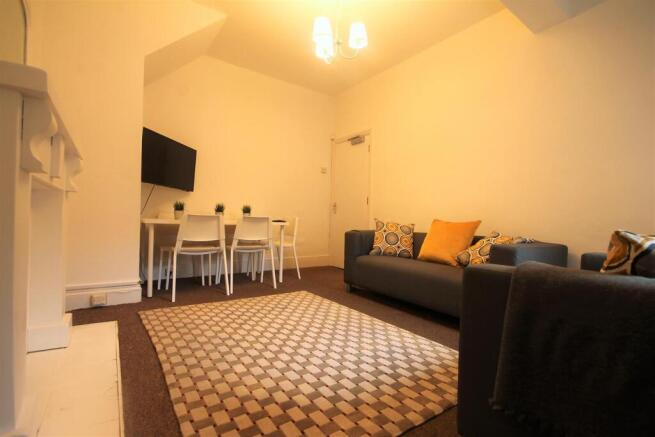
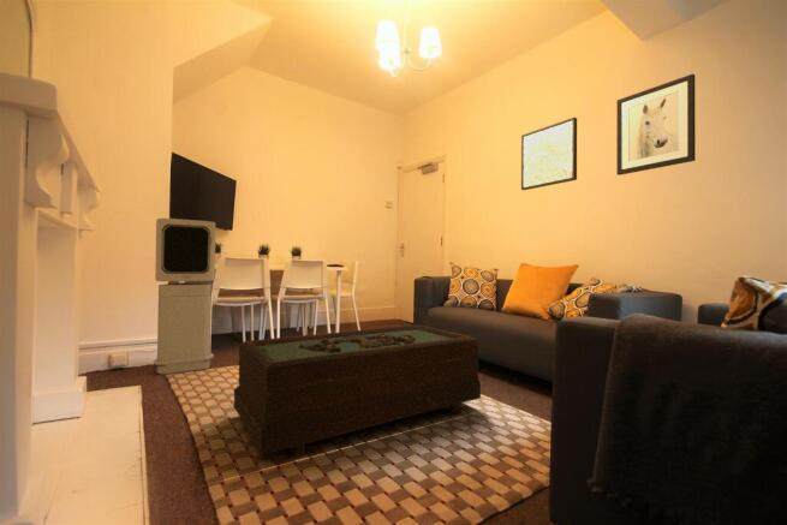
+ coffee table (362, 375)
+ wall art (547, 156)
+ wall art (652, 127)
+ air purifier (184, 293)
